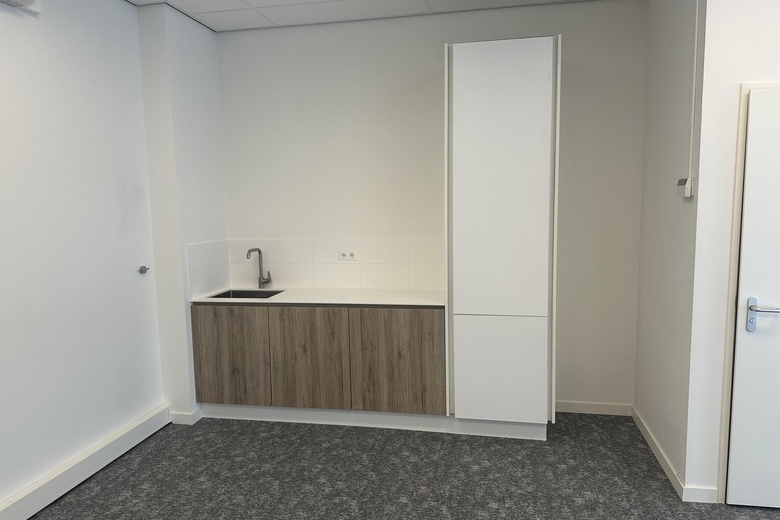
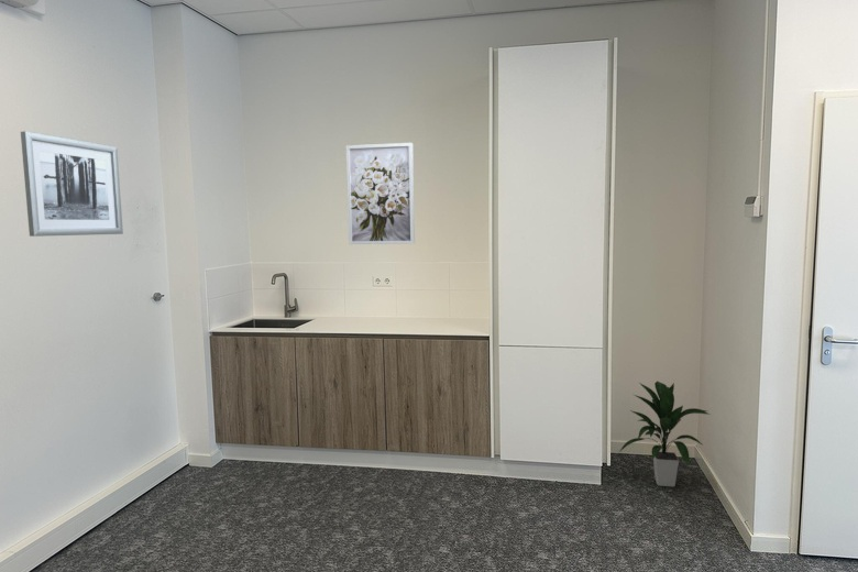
+ wall art (77, 187)
+ indoor plant (662, 430)
+ wall art (380, 194)
